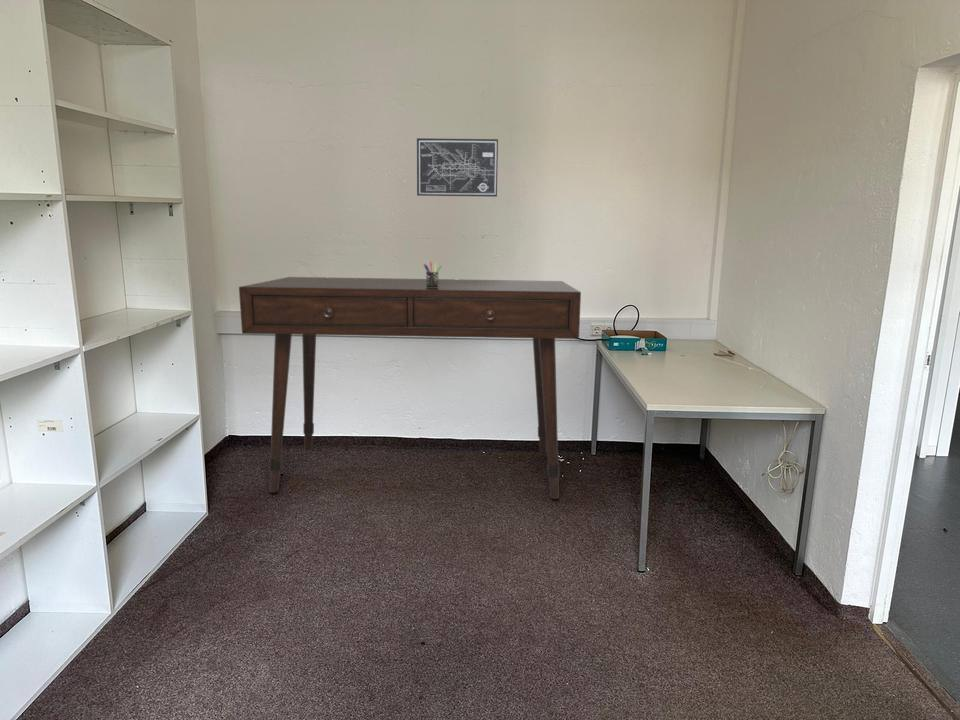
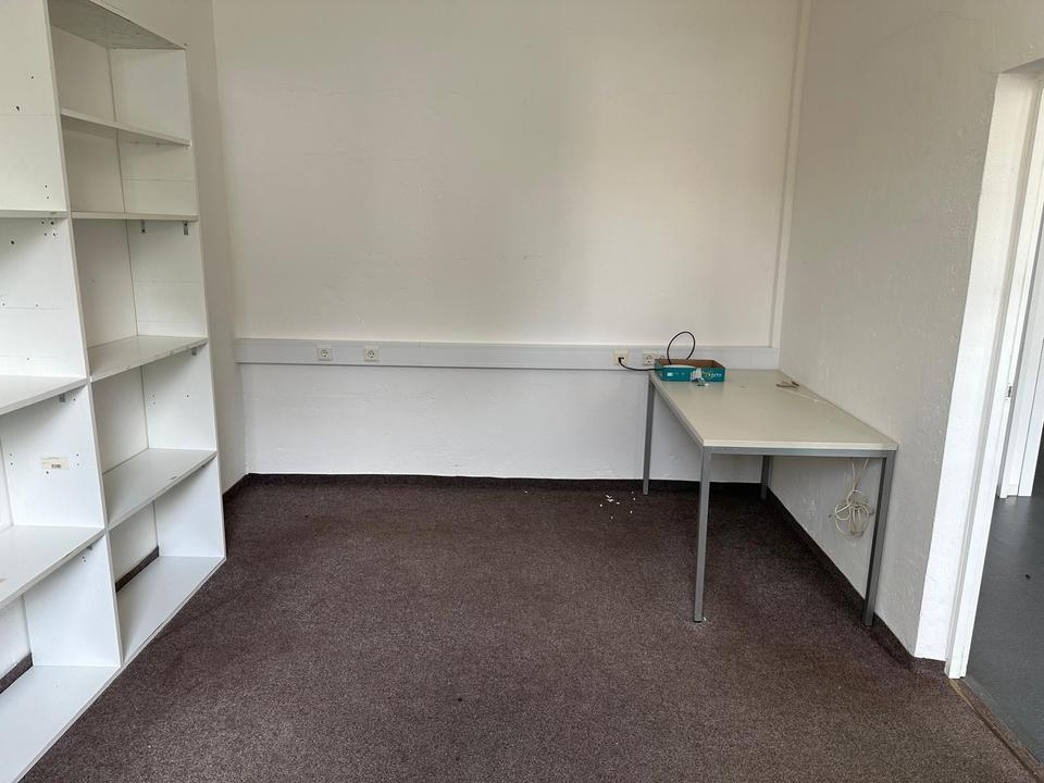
- desk (421, 336)
- wall art (457, 167)
- pen holder (433, 274)
